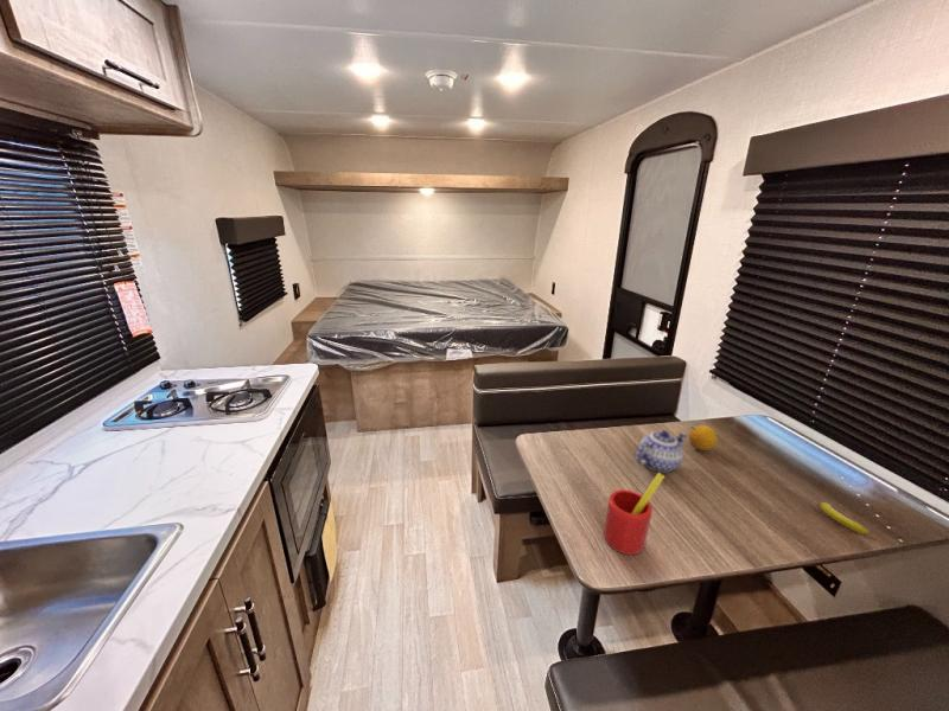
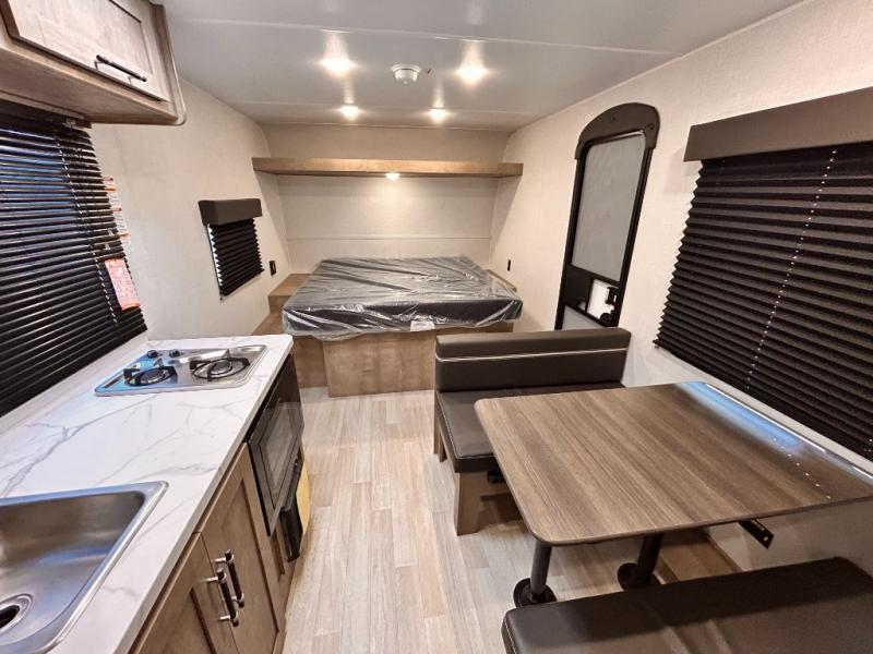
- teapot (661, 448)
- banana (840, 514)
- straw (633, 507)
- fruit (702, 437)
